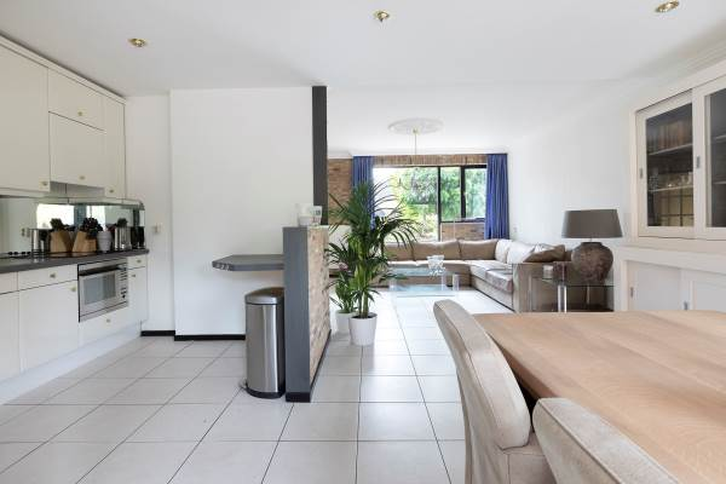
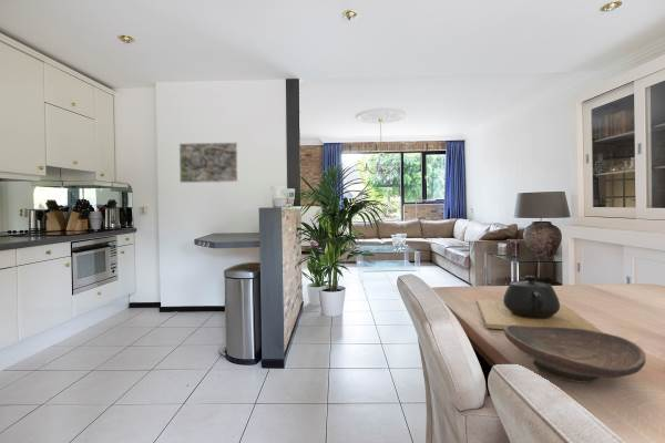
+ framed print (208, 162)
+ decorative bowl (567, 352)
+ teapot (529, 296)
